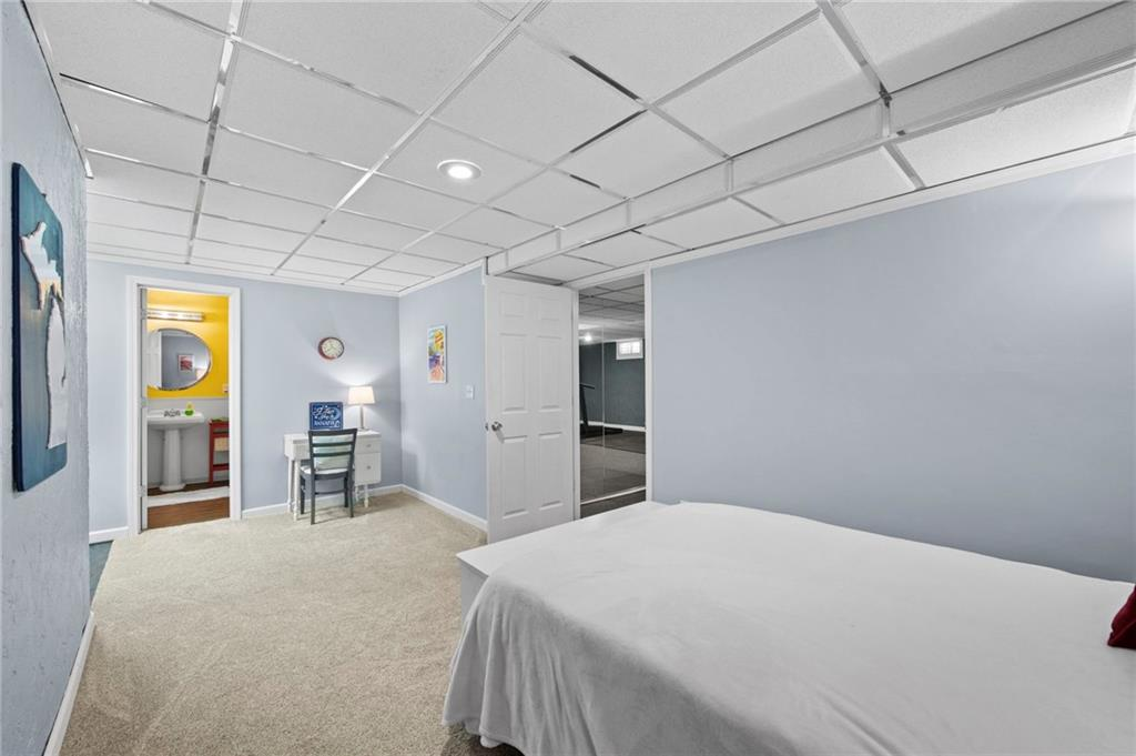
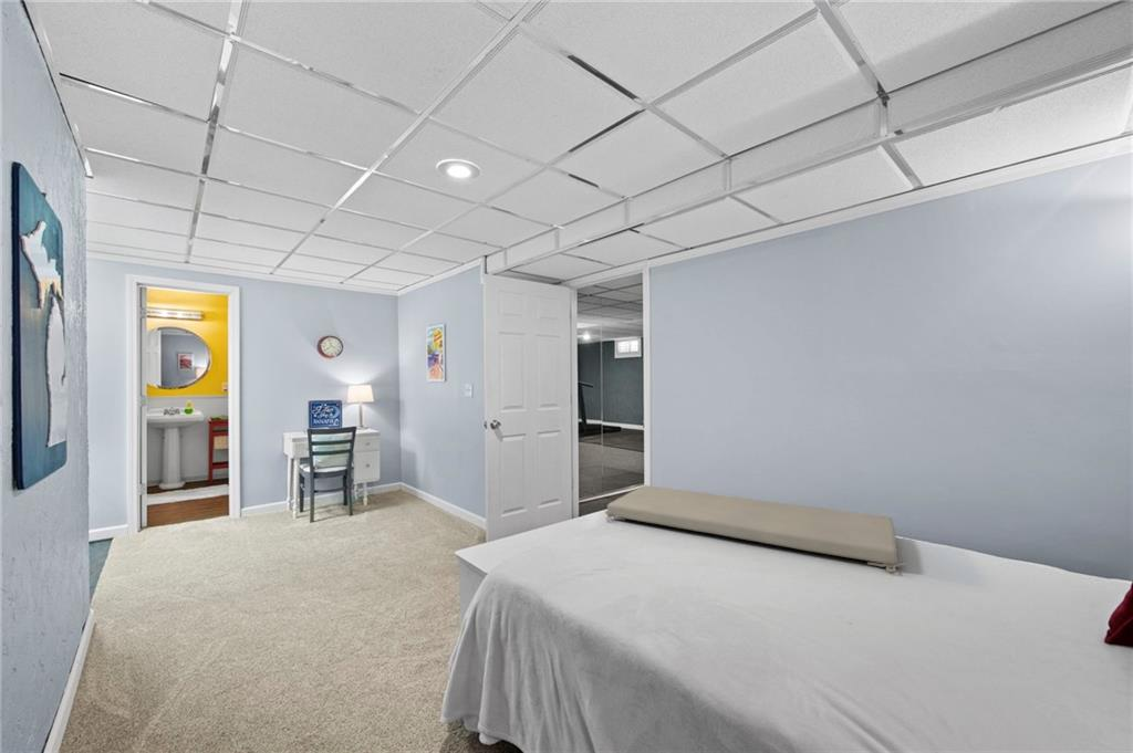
+ seat cushion (739, 517)
